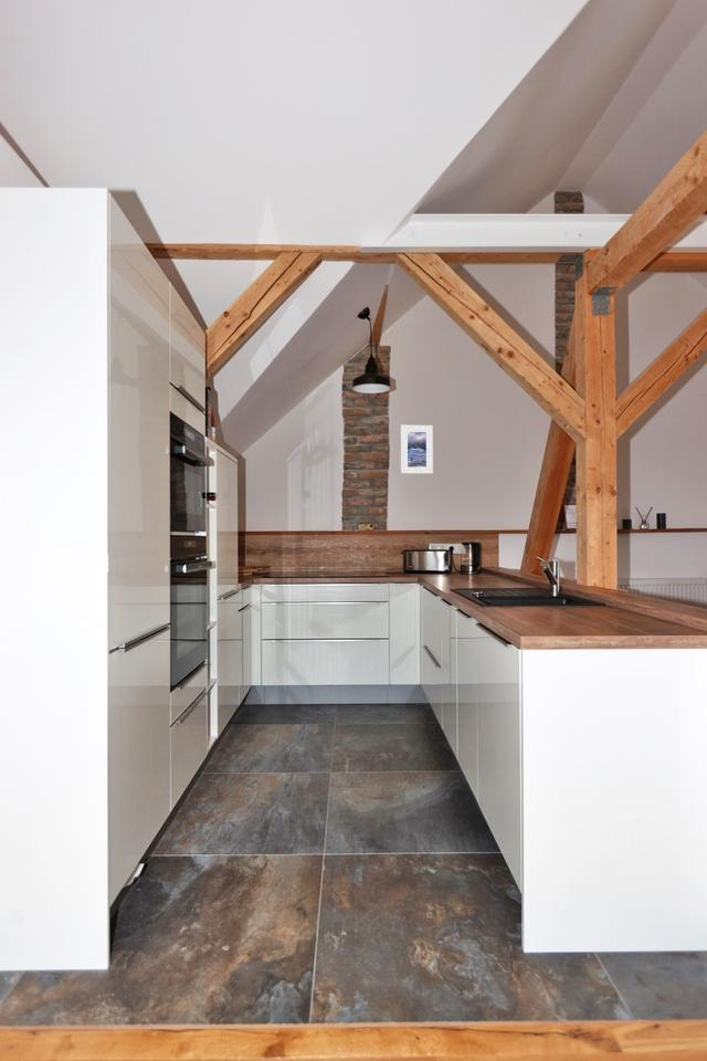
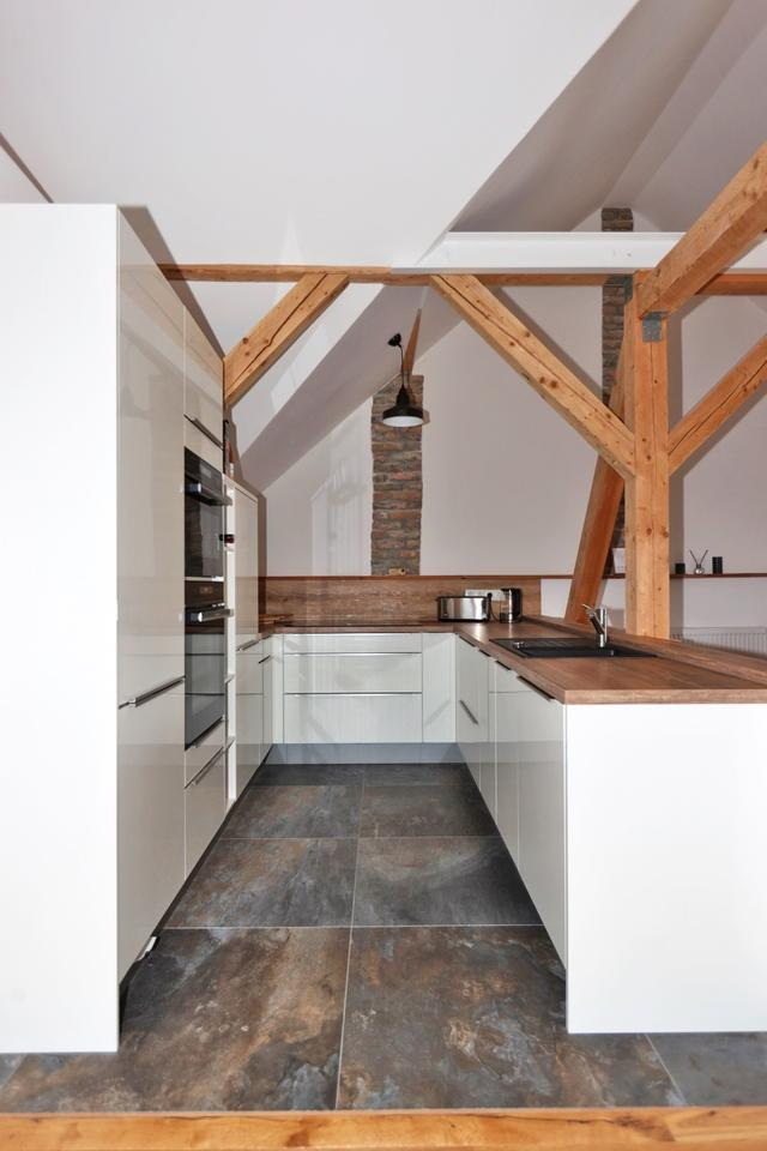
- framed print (416, 449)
